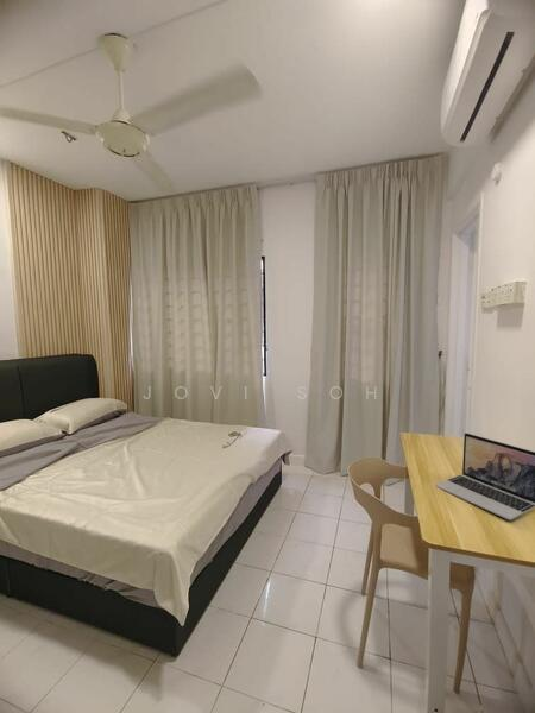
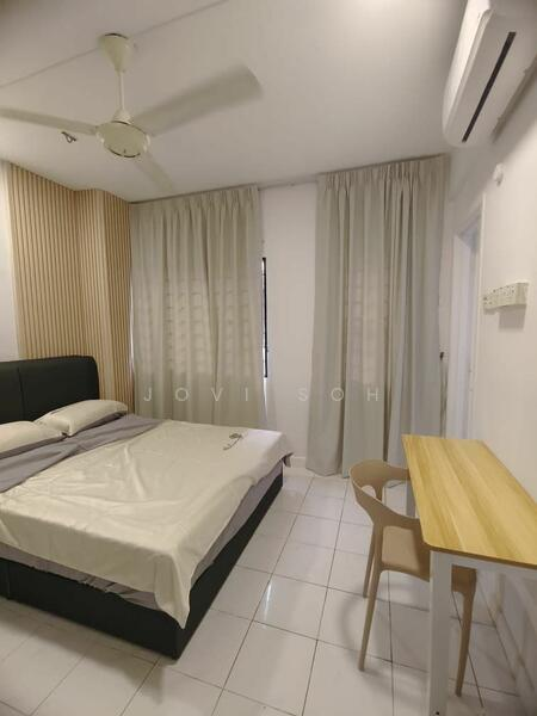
- laptop (484, 471)
